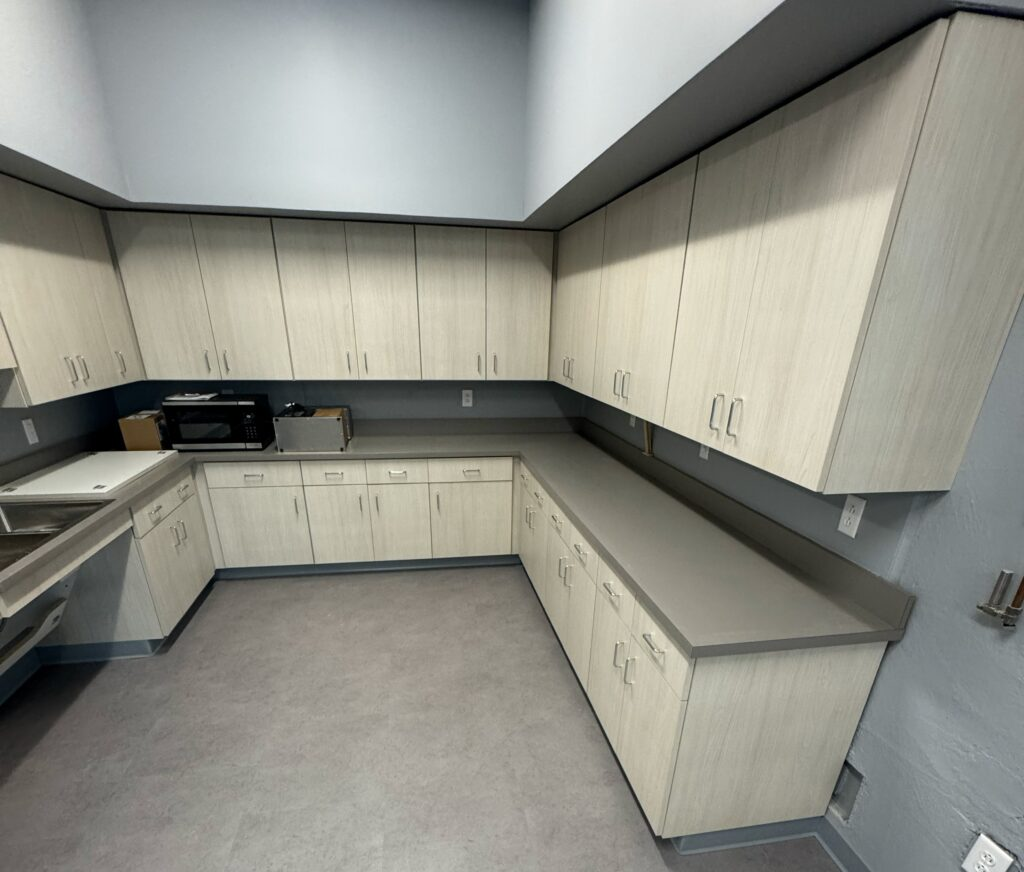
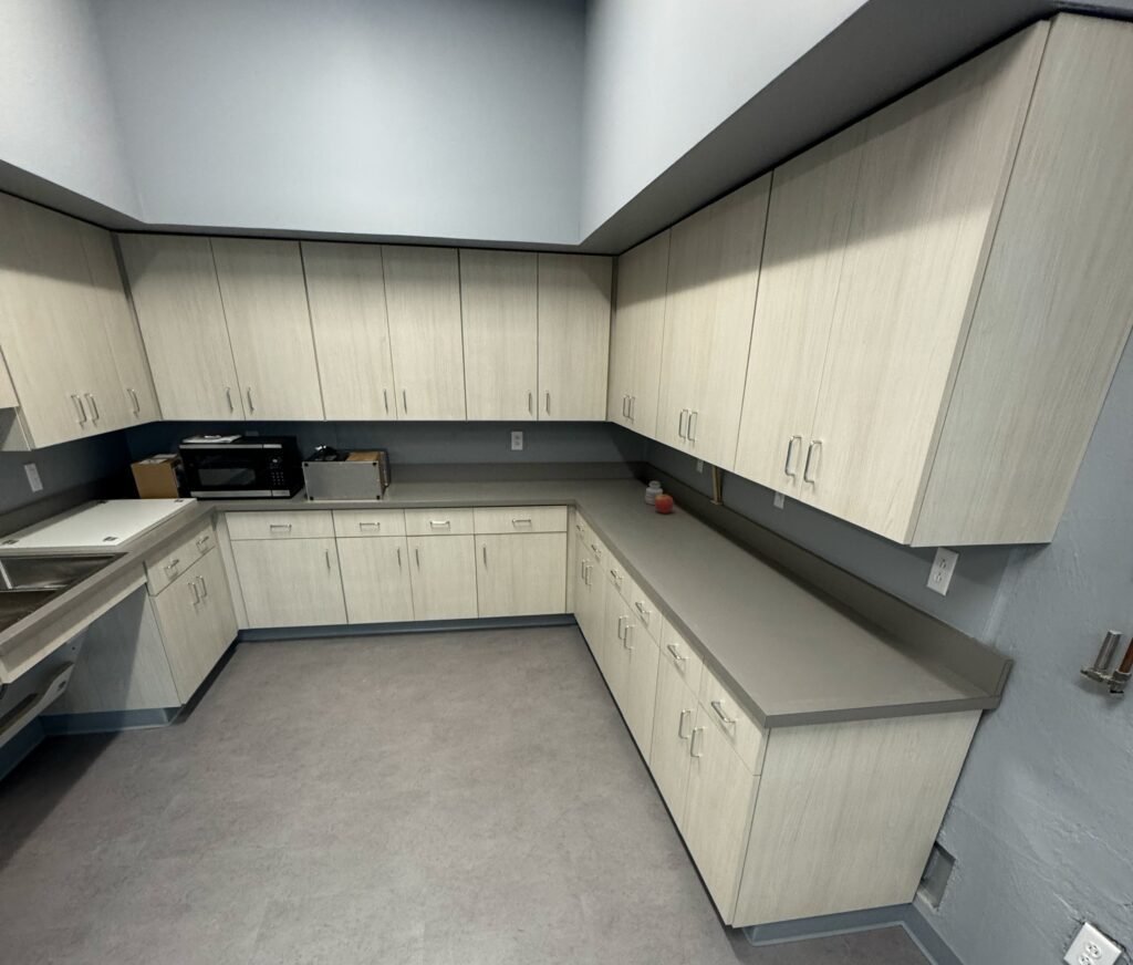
+ apple (664, 502)
+ jar (654, 491)
